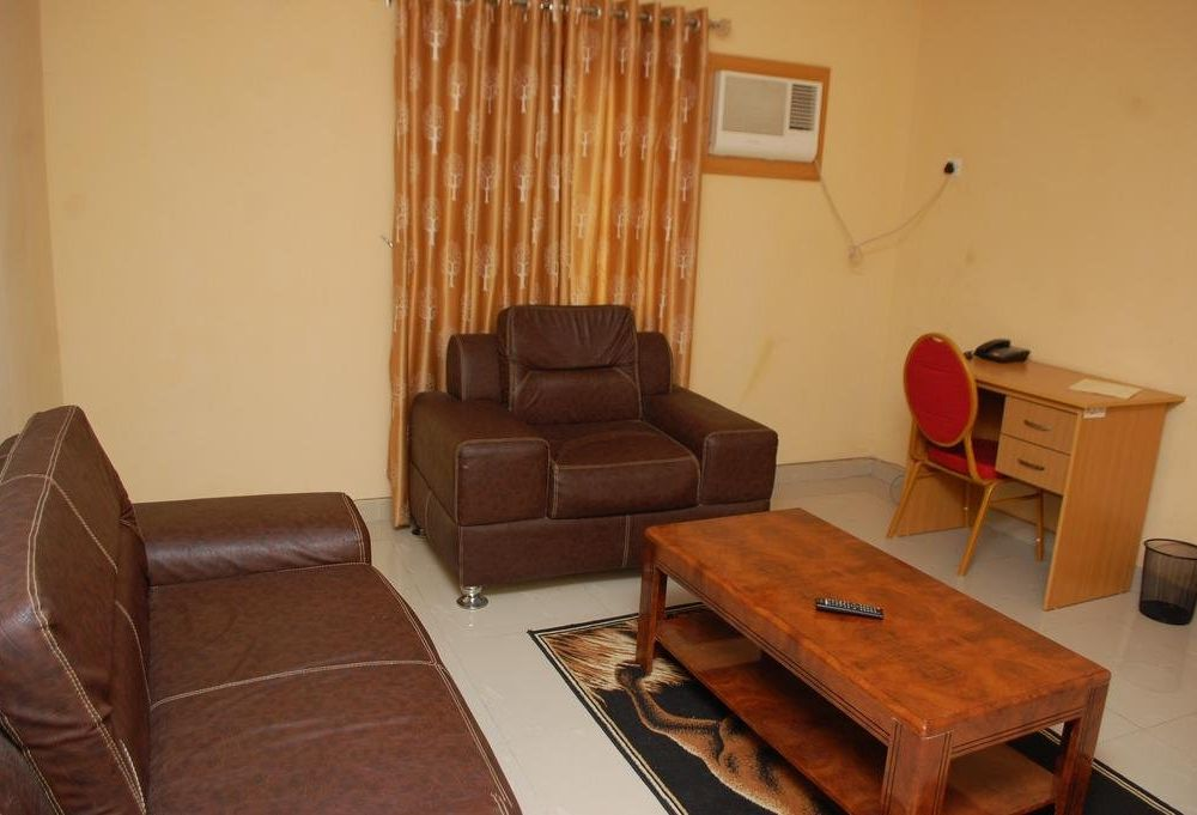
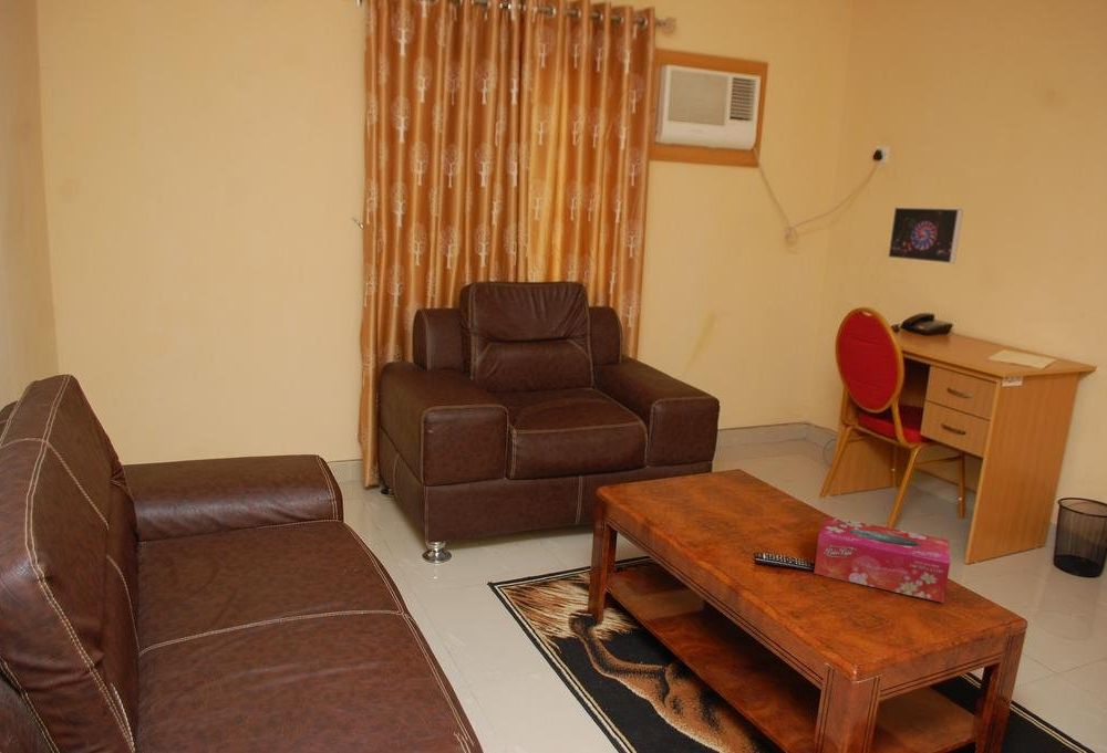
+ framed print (923, 234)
+ tissue box (881, 556)
